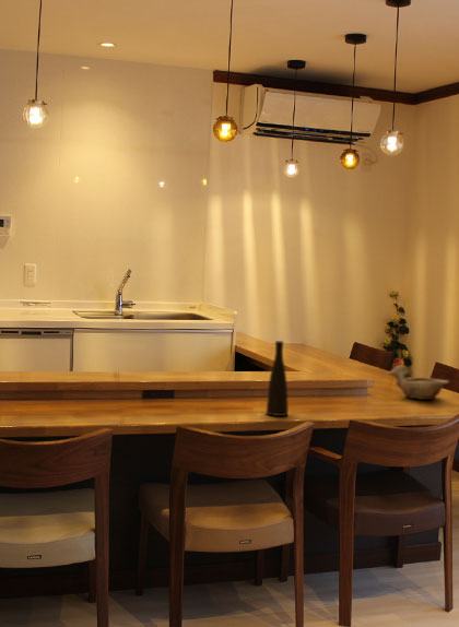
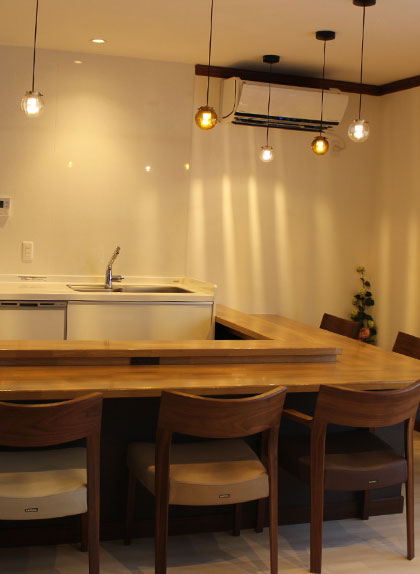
- vase (278, 377)
- ceramic bowl (419, 381)
